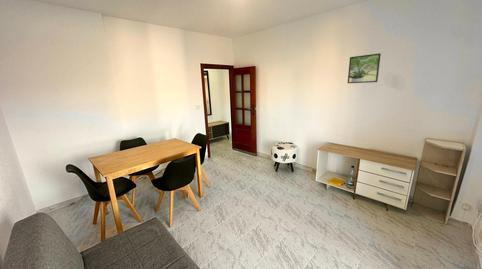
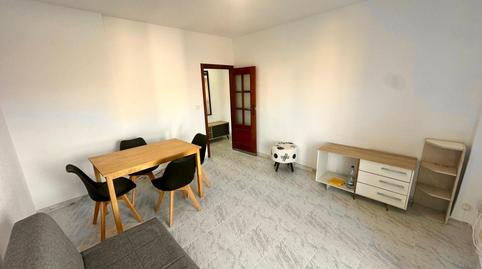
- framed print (363, 69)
